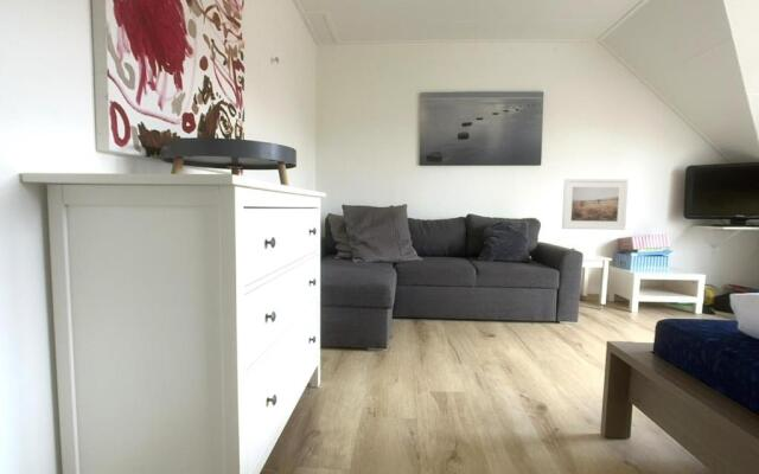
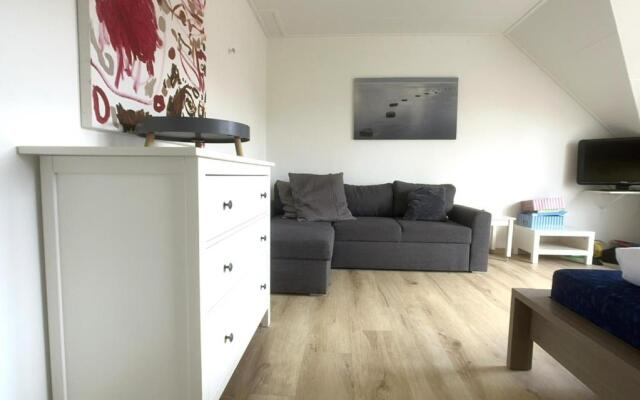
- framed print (594, 204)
